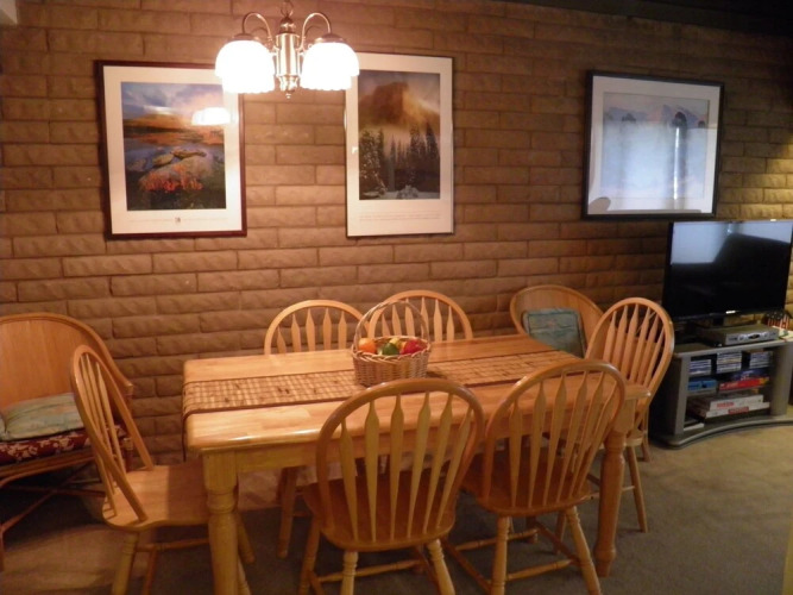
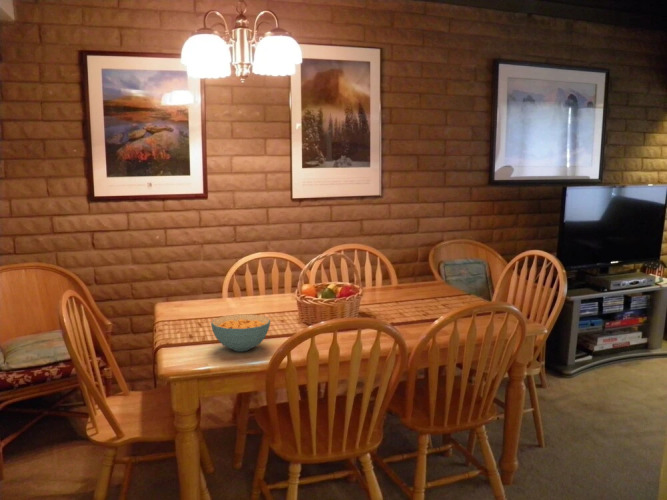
+ cereal bowl (241, 335)
